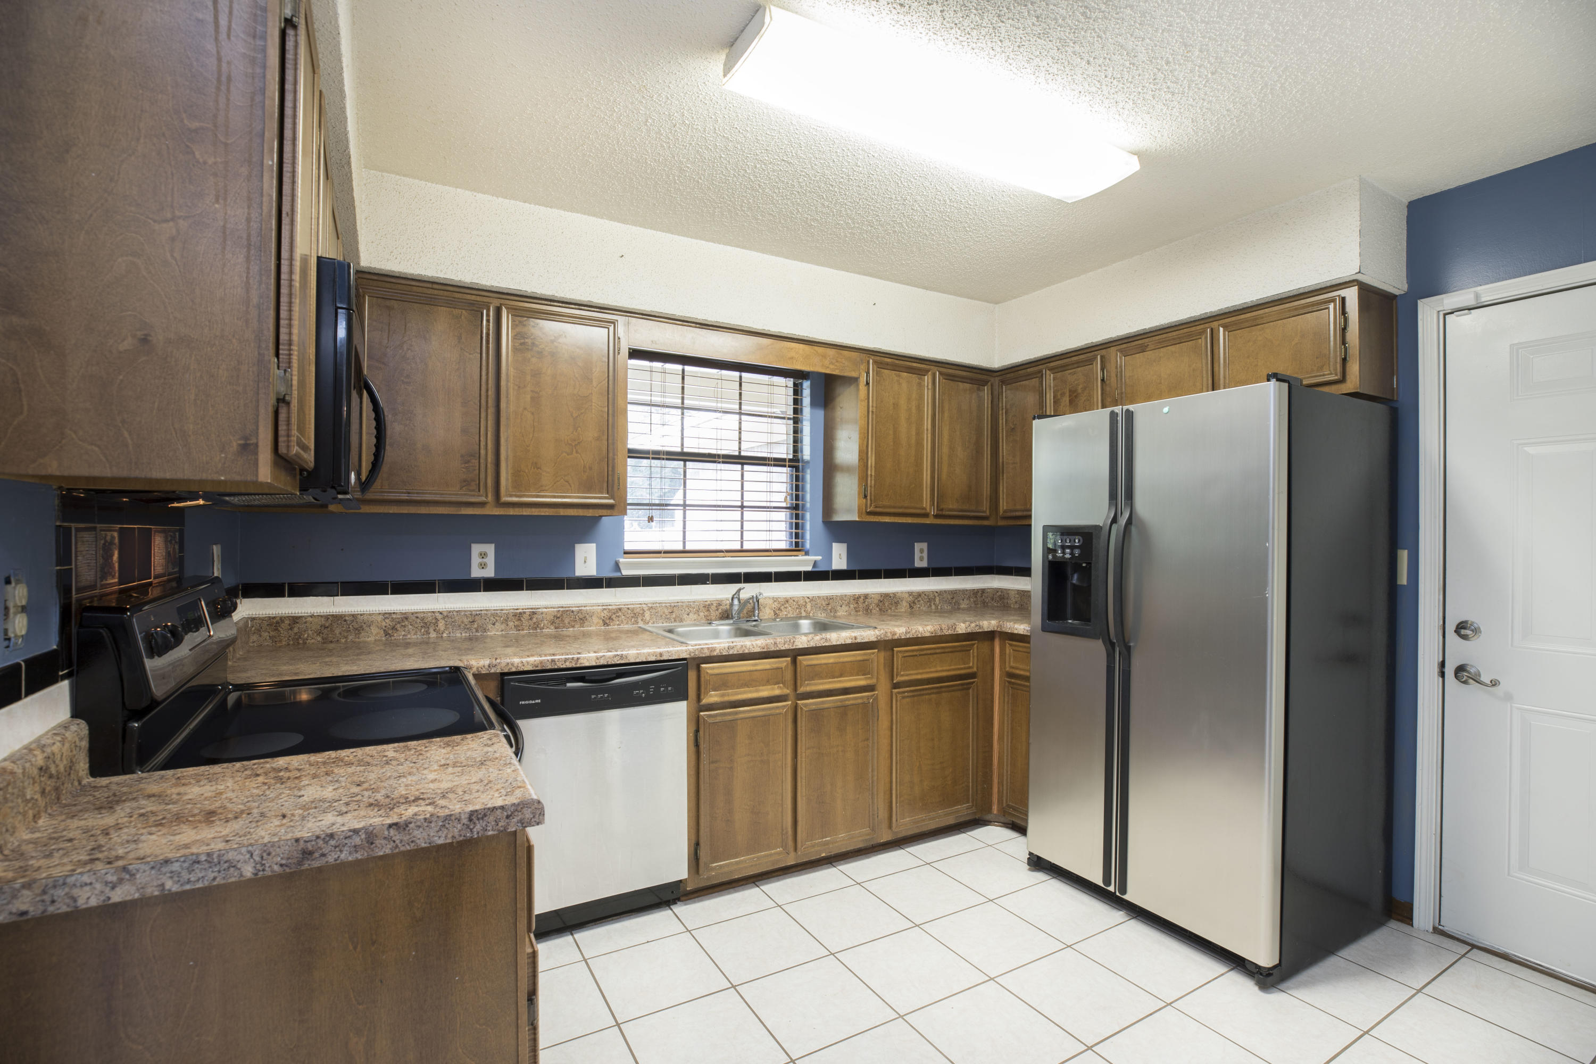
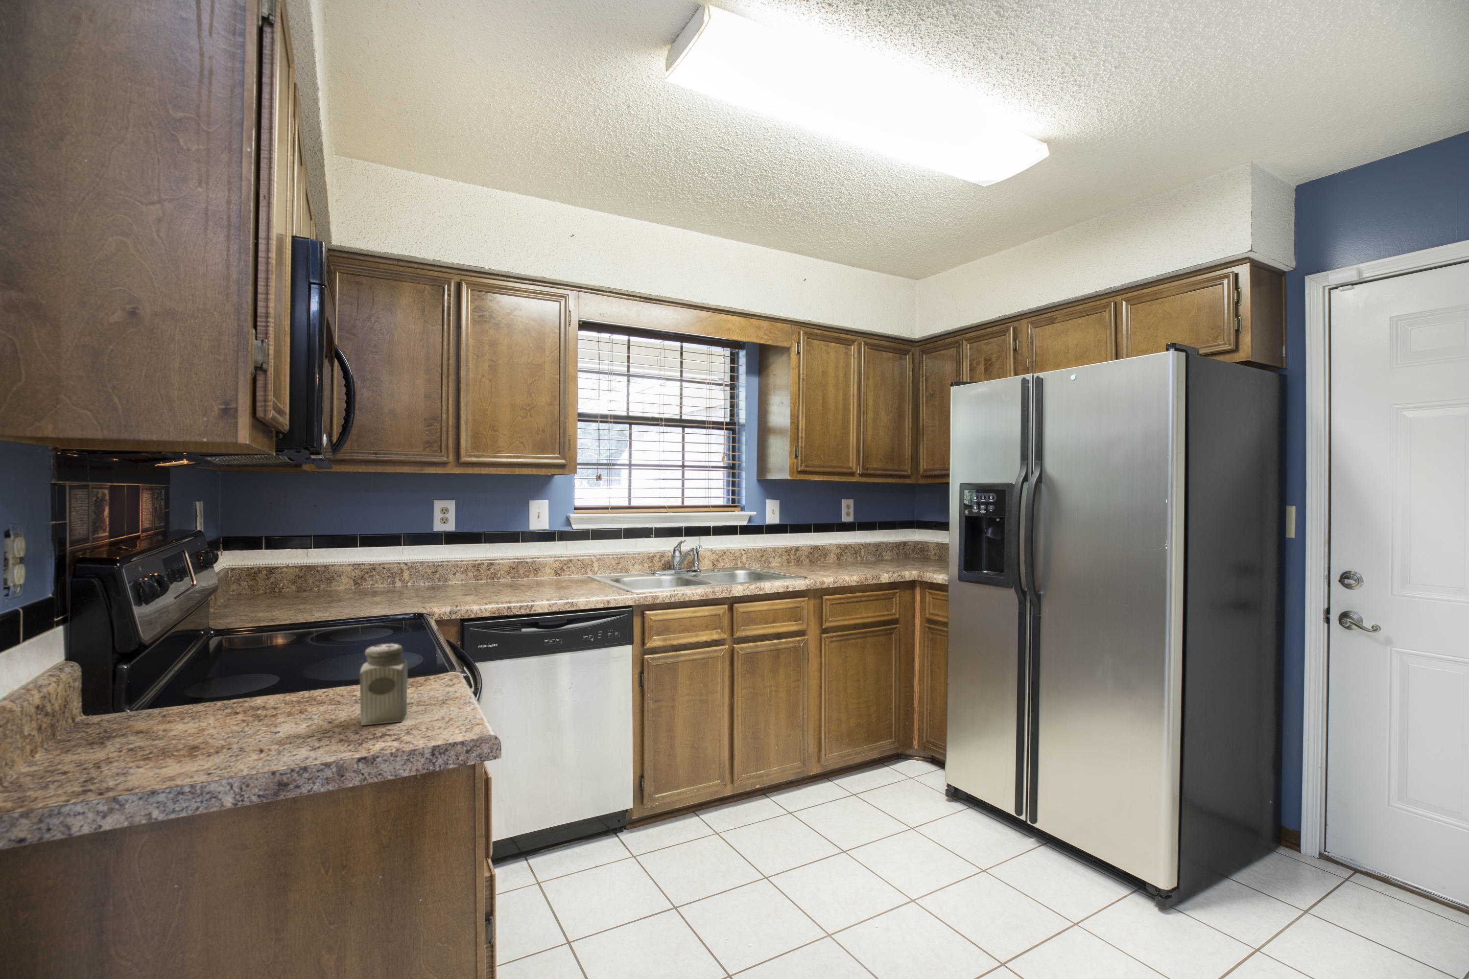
+ salt shaker (384, 682)
